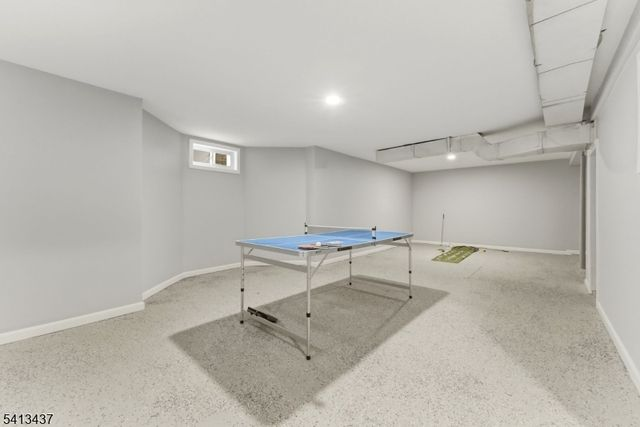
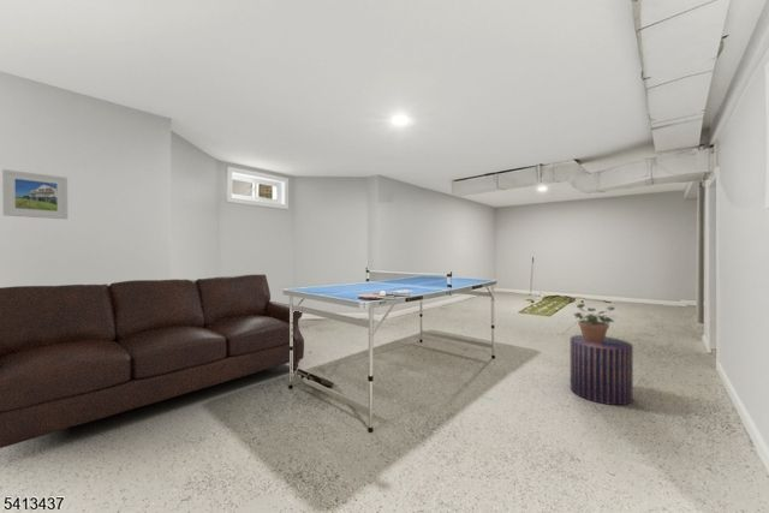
+ stool (600, 366)
+ potted plant (596, 322)
+ sofa (168, 335)
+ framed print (36, 195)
